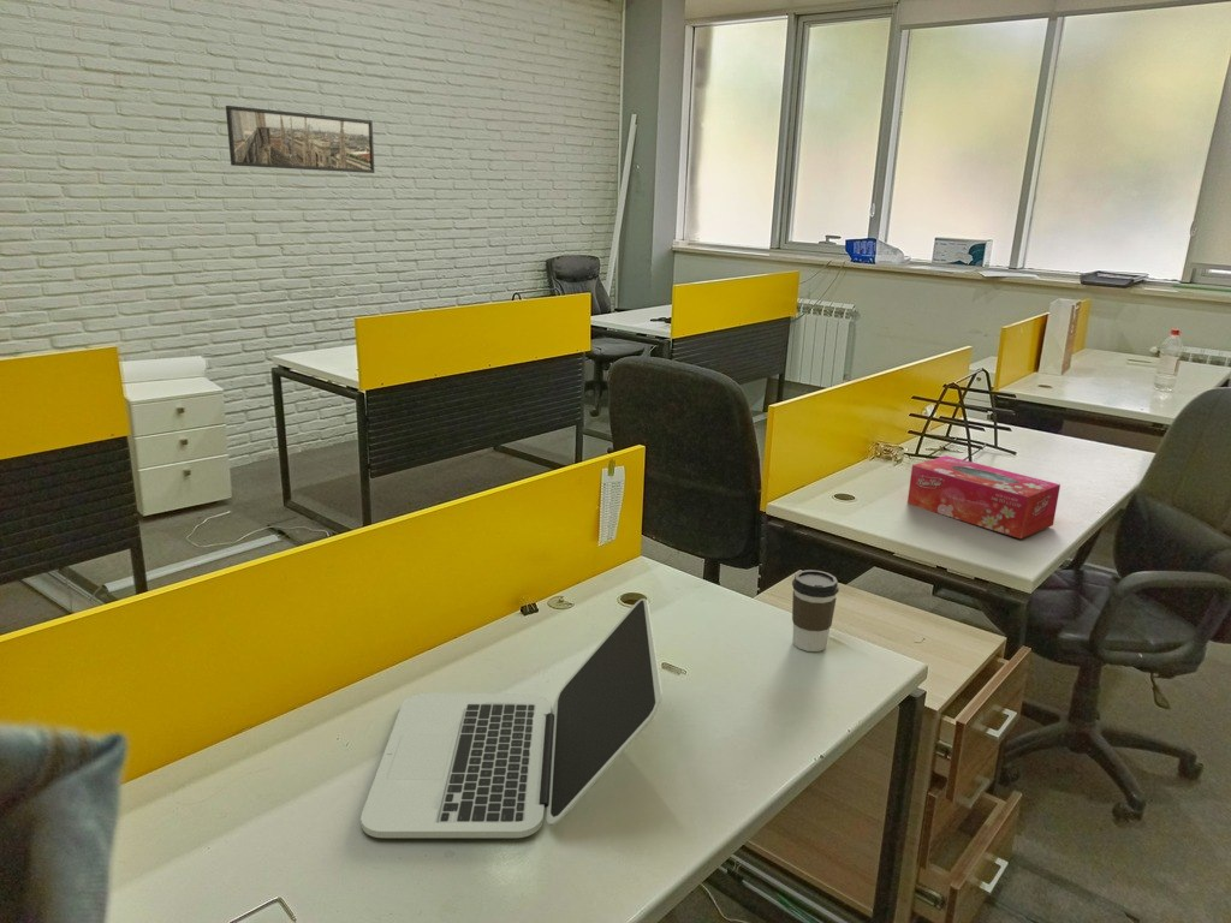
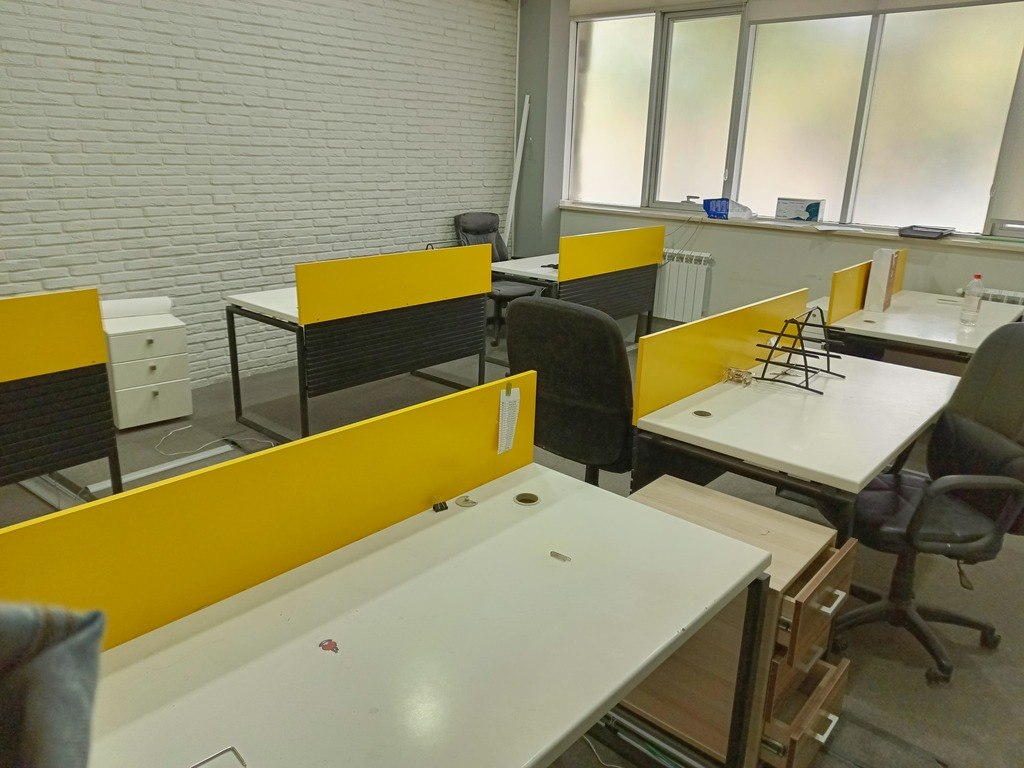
- coffee cup (813, 611)
- laptop (517, 701)
- tissue box (981, 494)
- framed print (305, 142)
